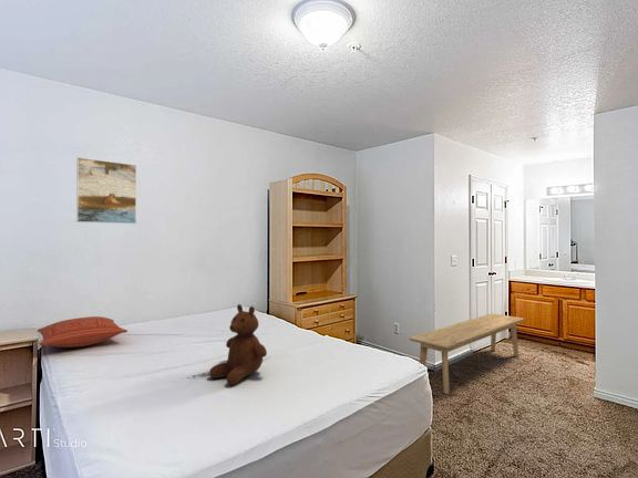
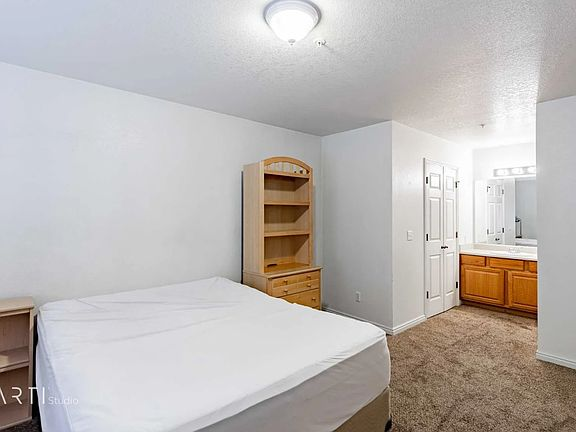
- teddy bear (237, 341)
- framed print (107, 191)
- pillow (81, 331)
- bench (472, 342)
